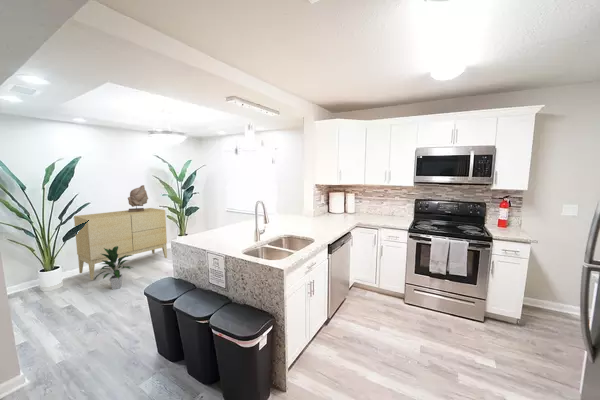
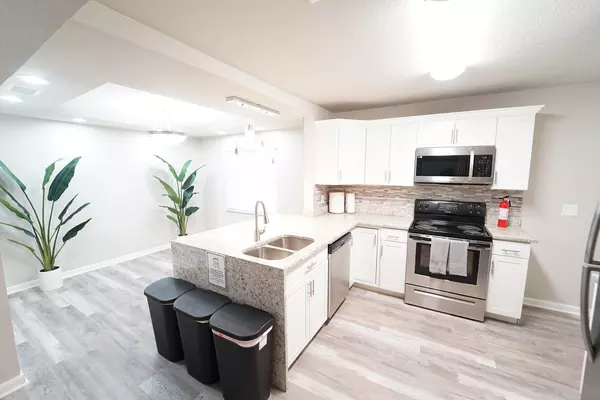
- sideboard (125, 239)
- sculpture bust (138, 198)
- indoor plant (113, 266)
